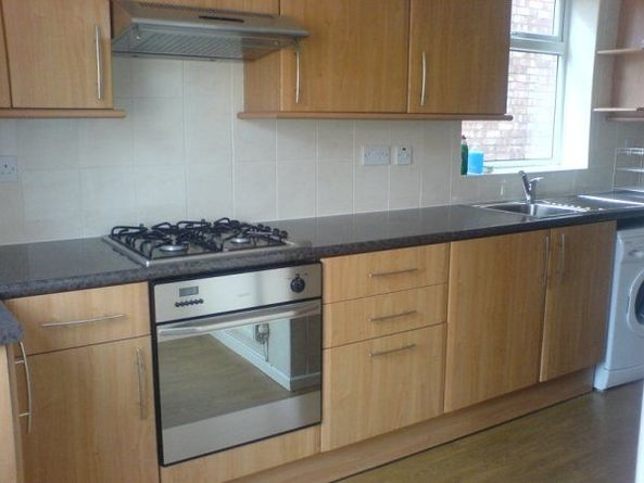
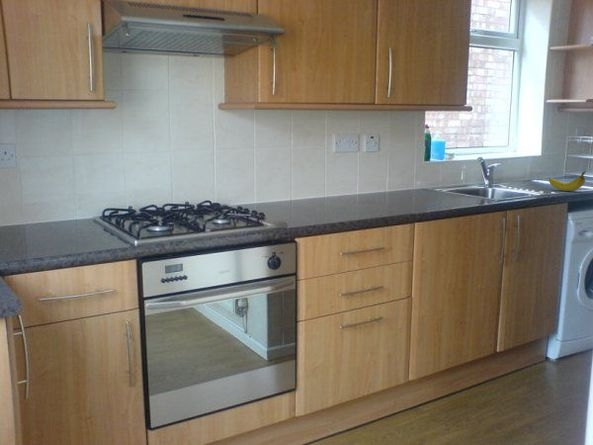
+ fruit (566, 183)
